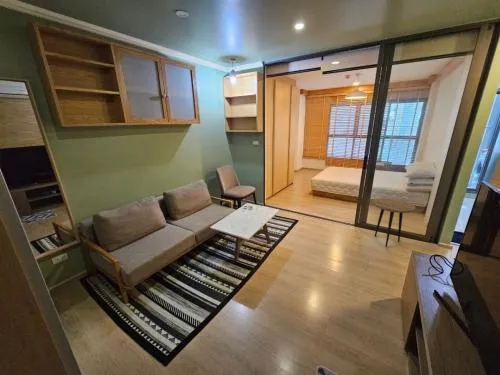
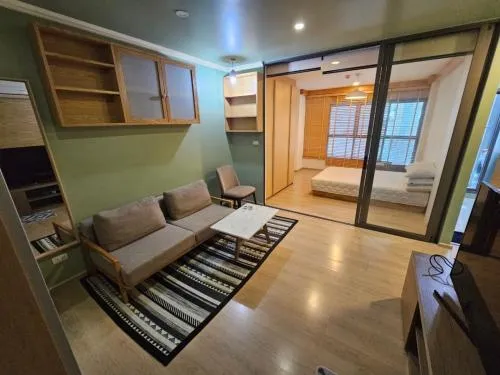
- side table (389, 223)
